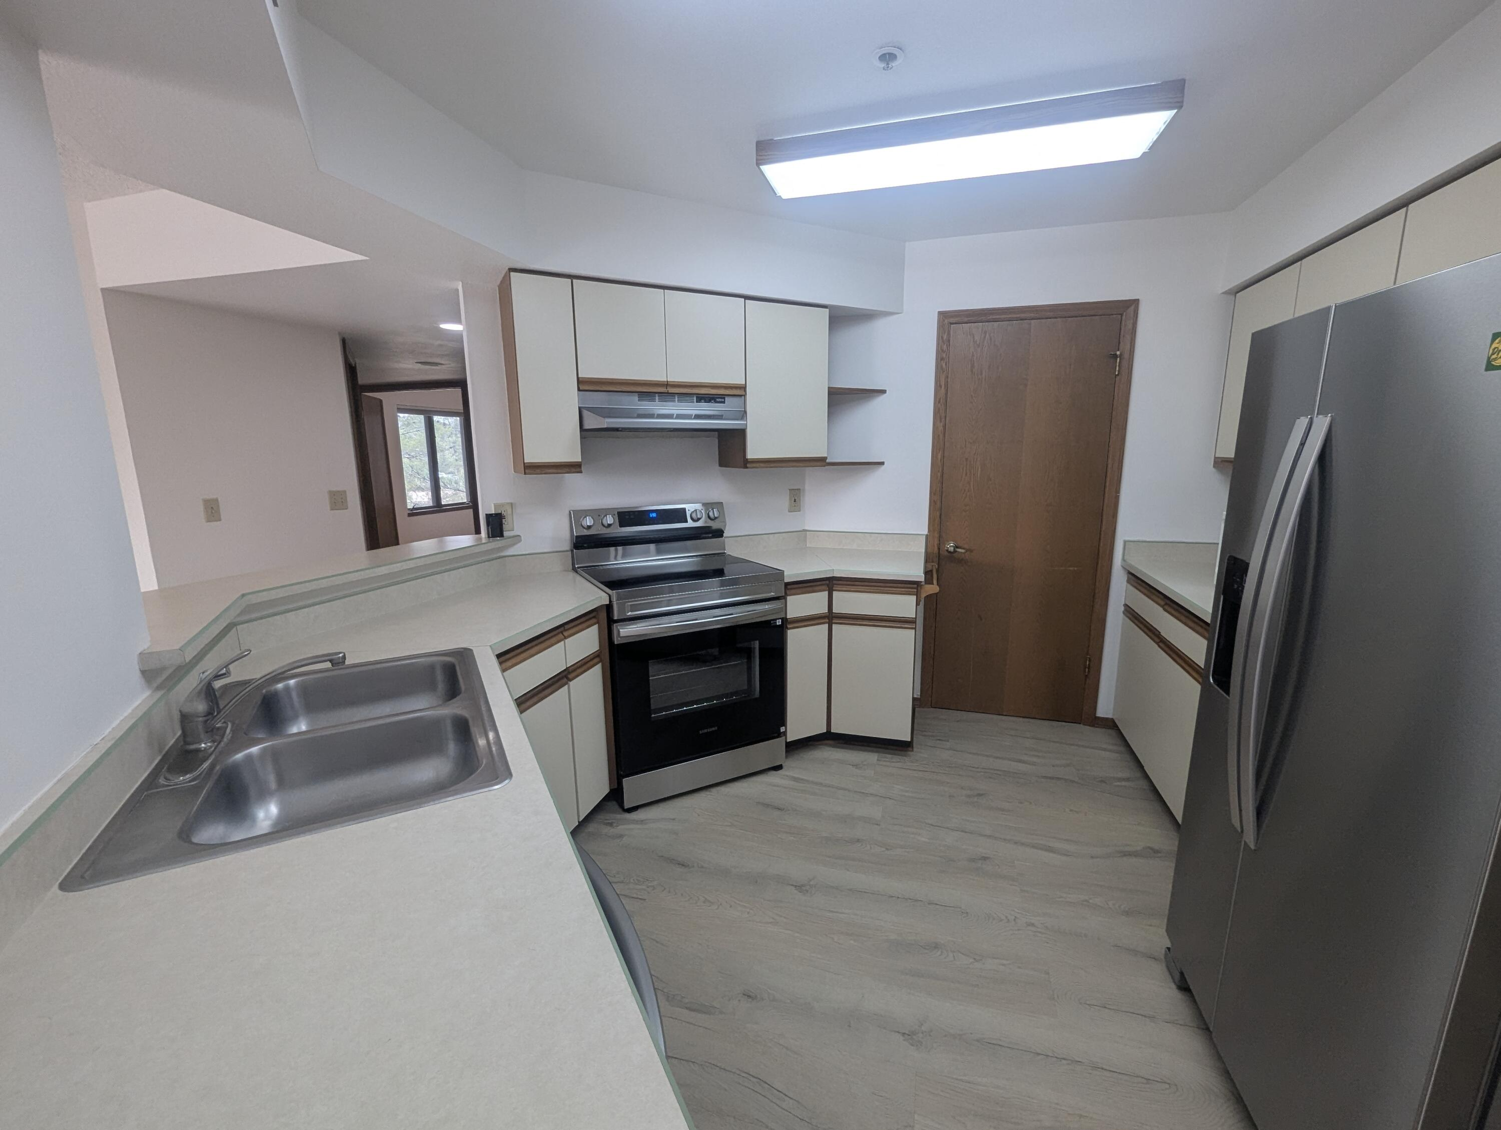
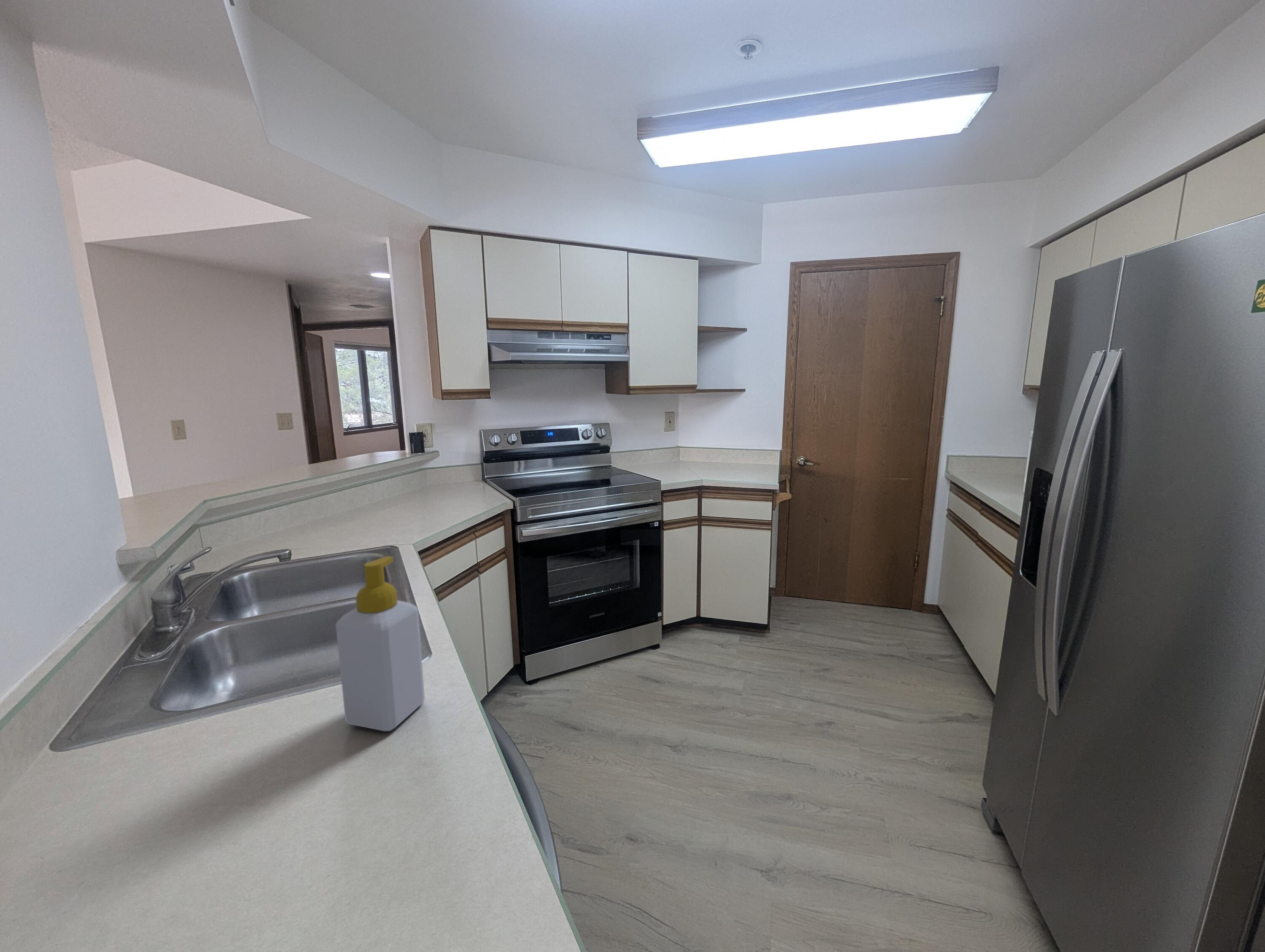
+ soap bottle (380, 640)
